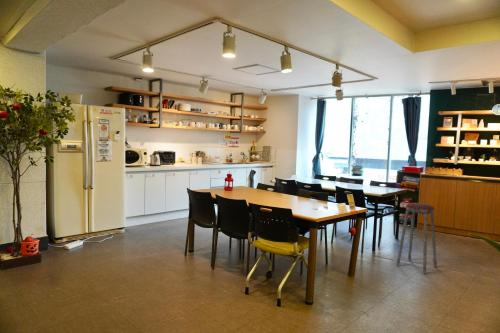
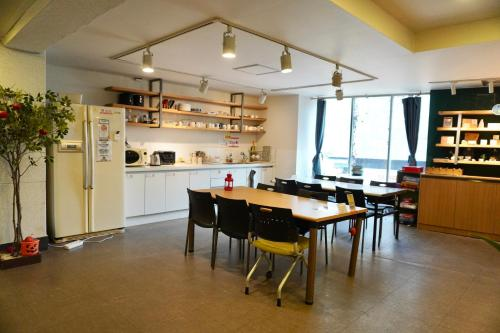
- music stool (412, 235)
